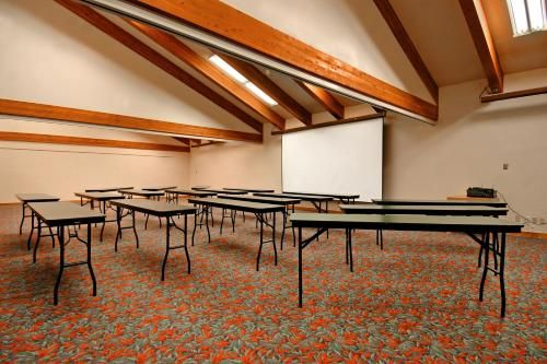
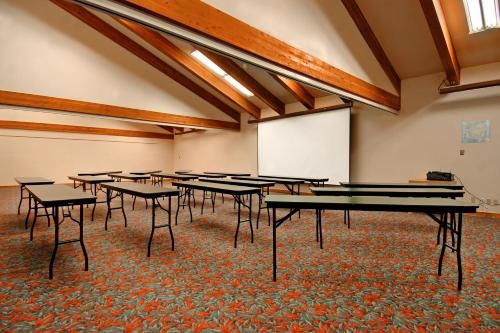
+ wall art (475, 131)
